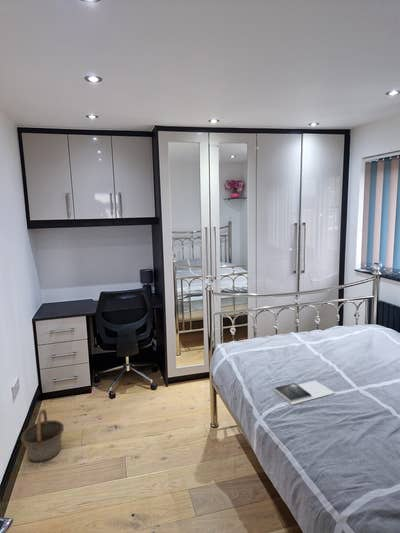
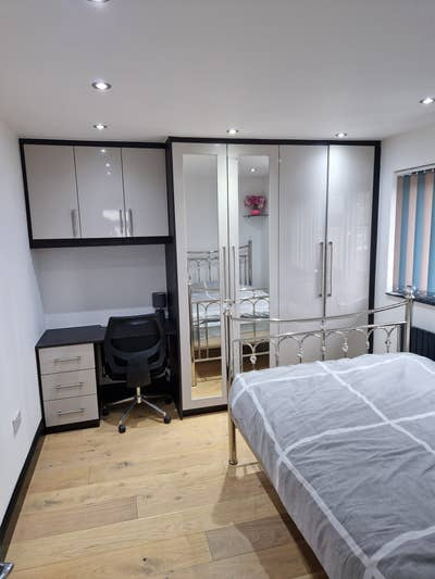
- book (304, 389)
- basket (43, 432)
